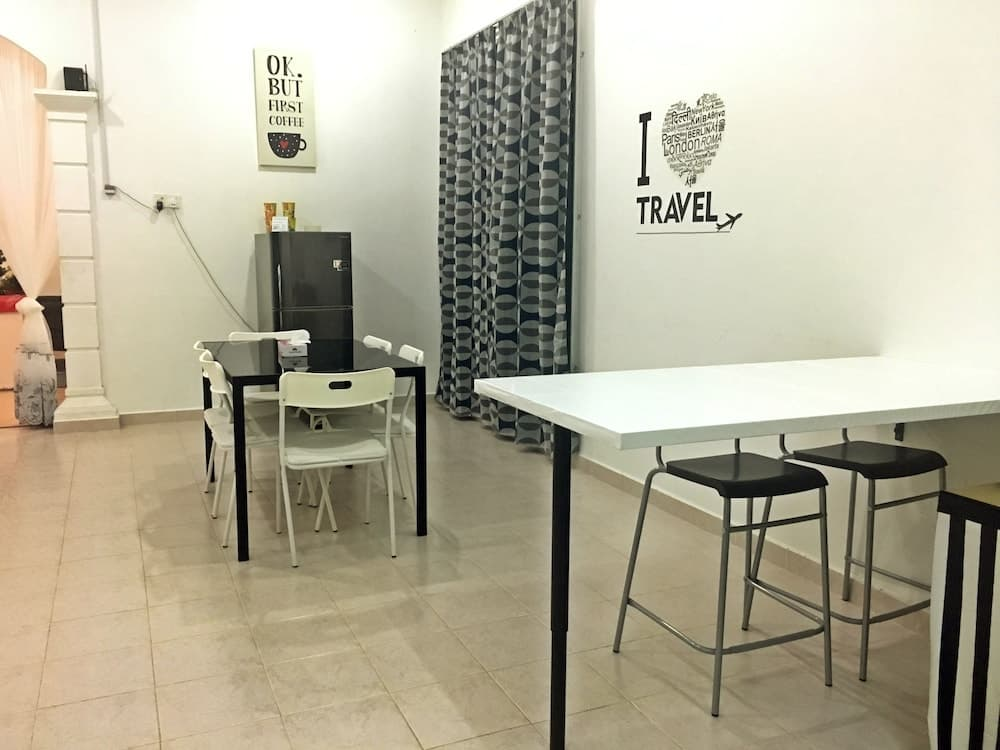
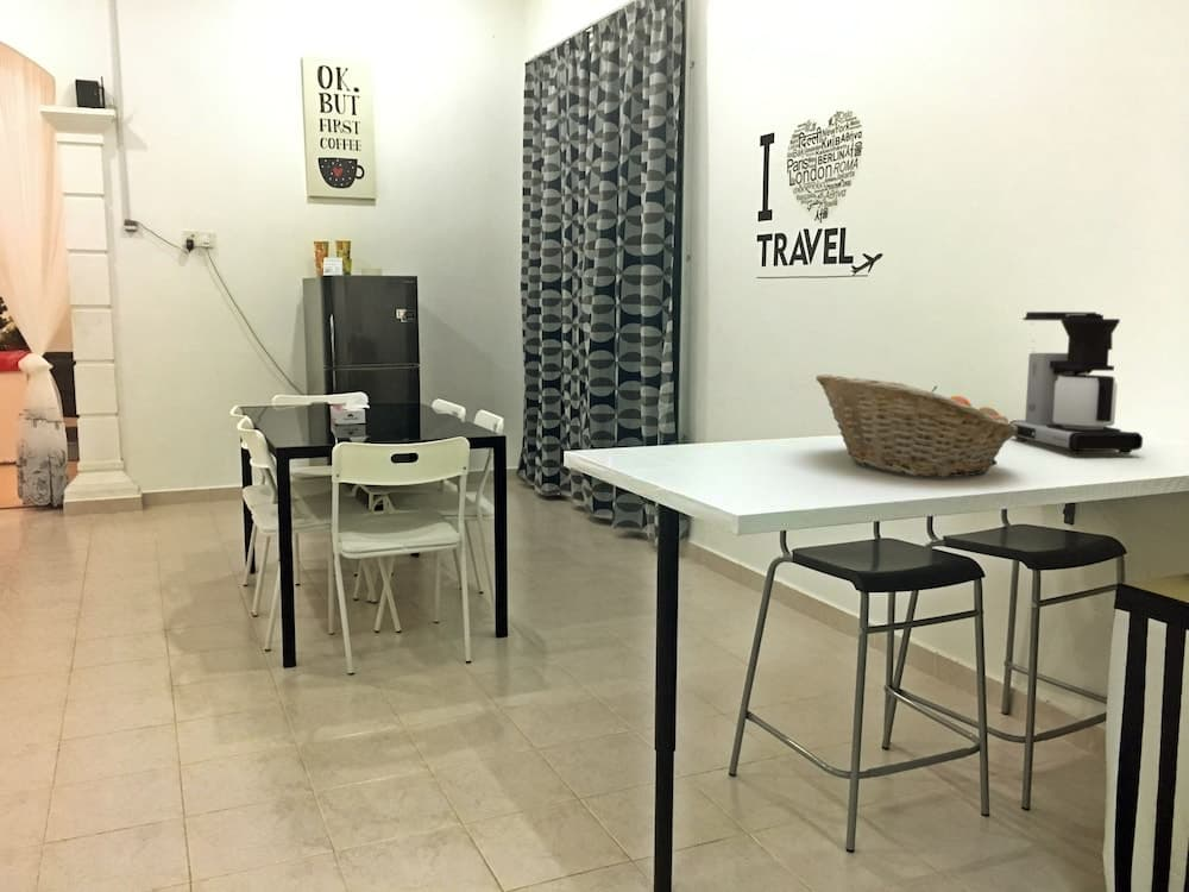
+ fruit basket (911, 420)
+ coffee maker (1075, 379)
